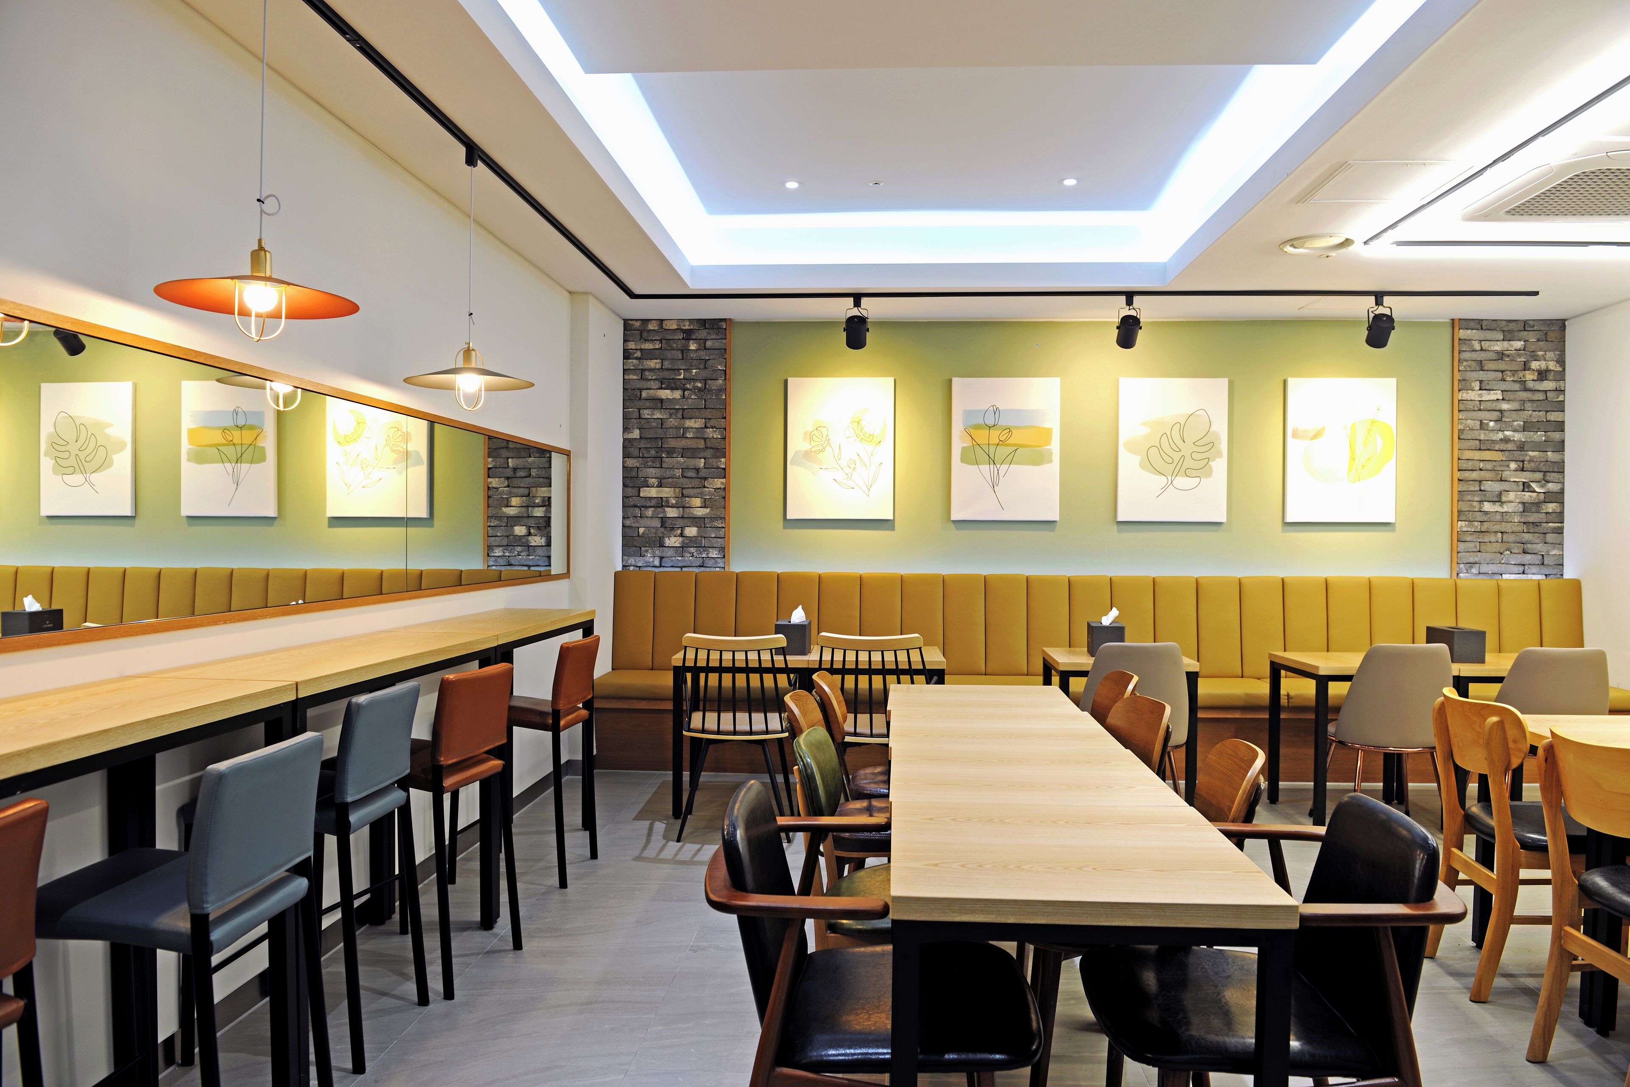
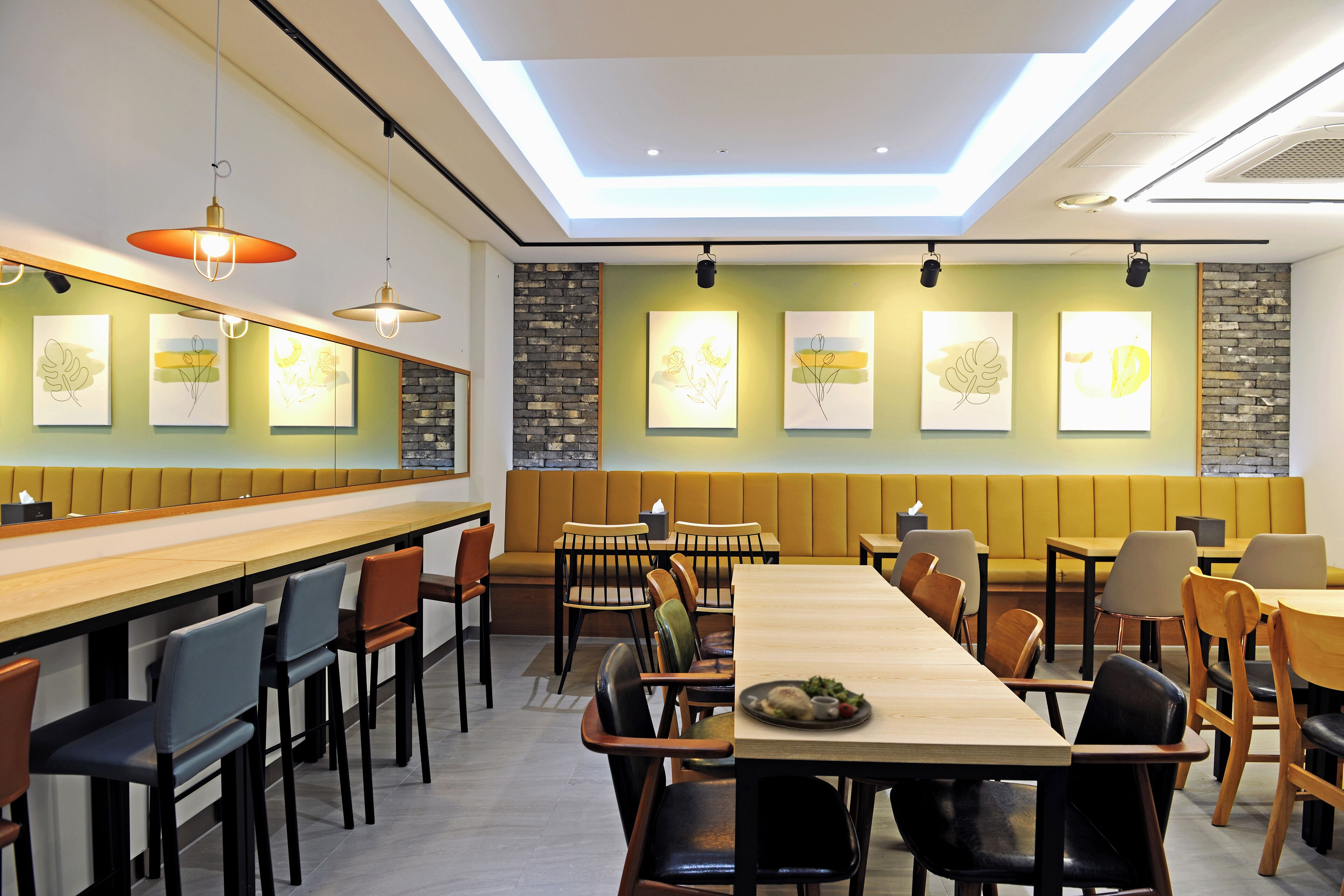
+ dinner plate (804, 693)
